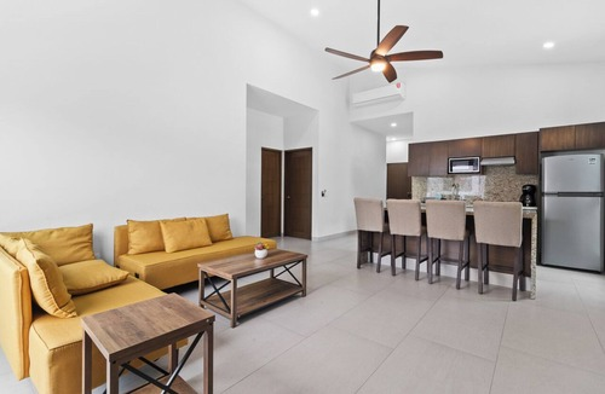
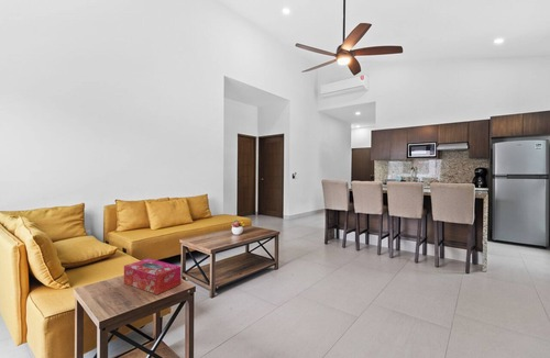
+ tissue box (152, 275)
